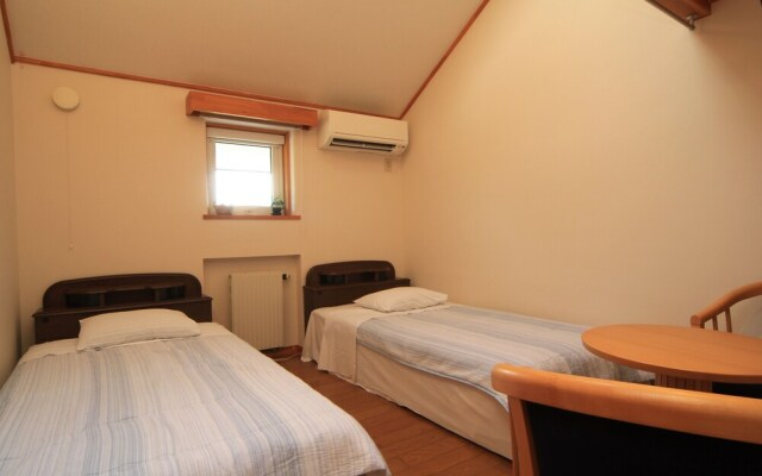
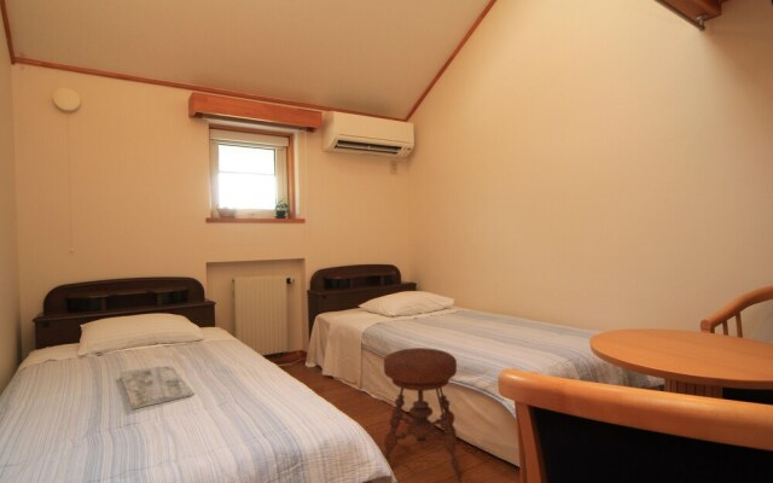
+ stool (420, 406)
+ tray (153, 382)
